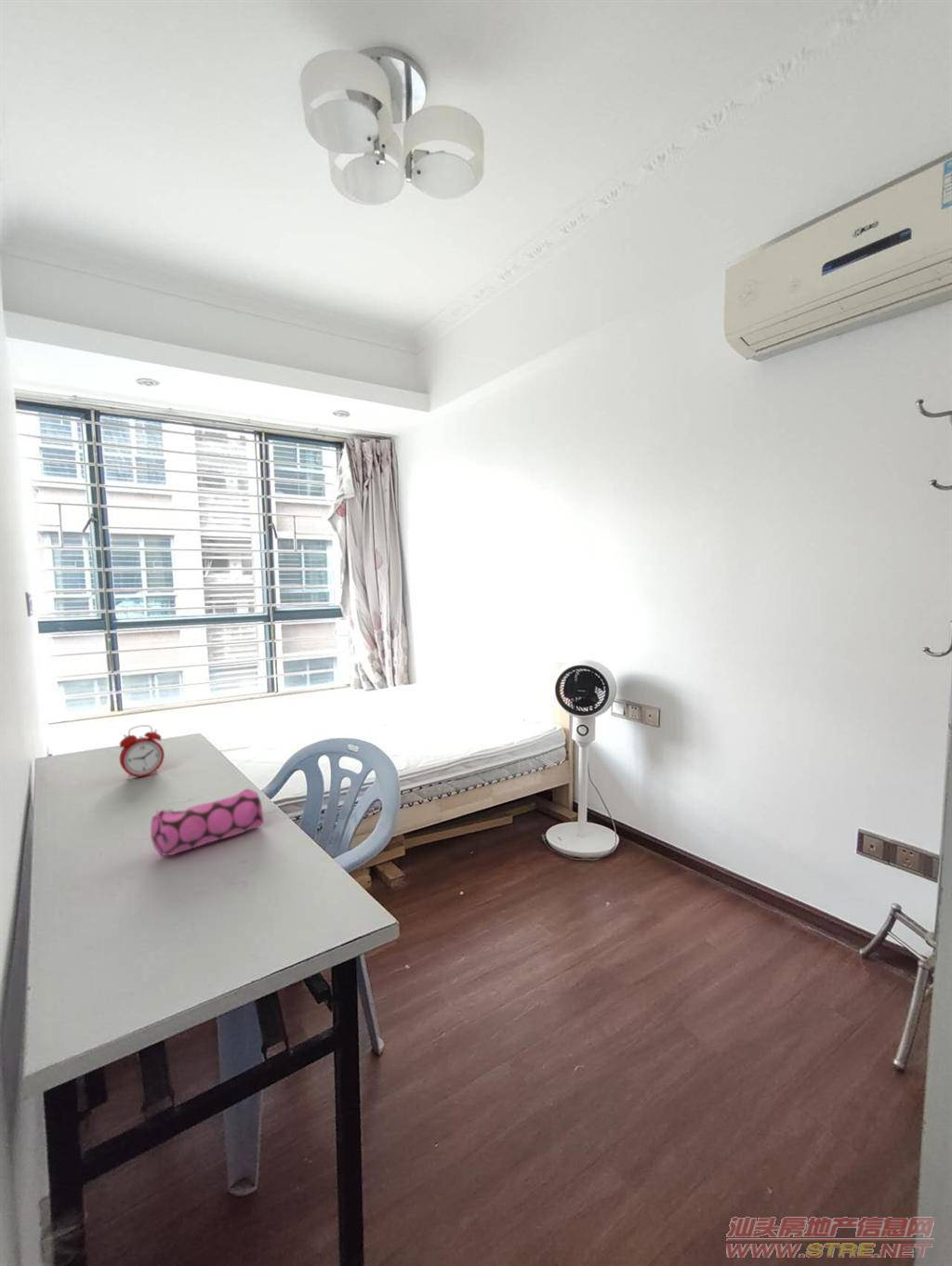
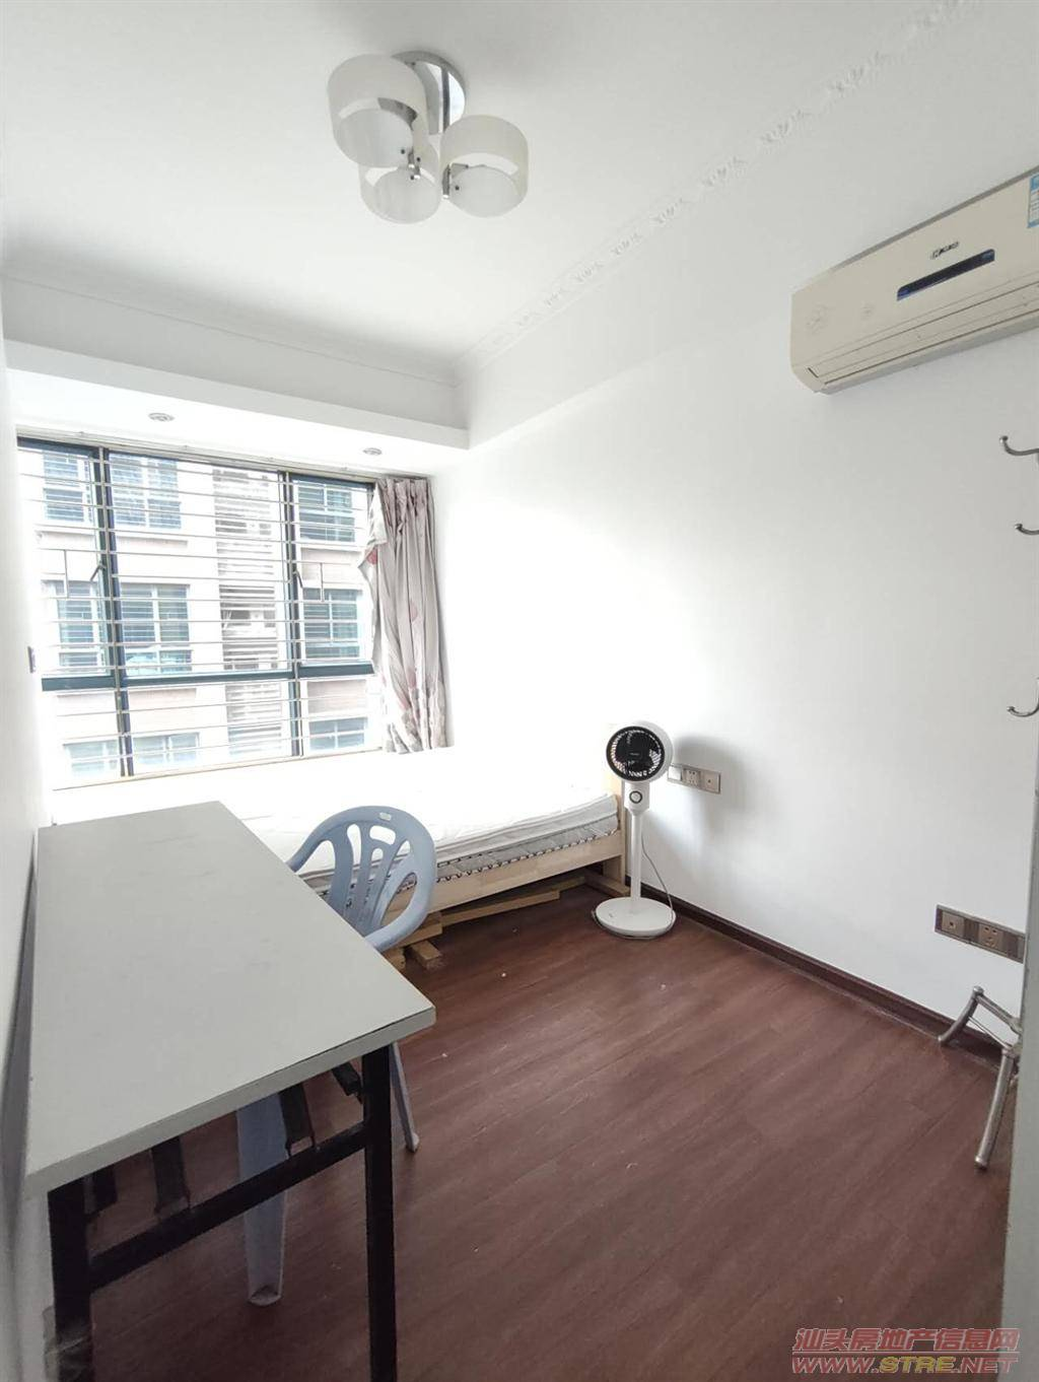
- alarm clock (141, 750)
- pencil case (209, 818)
